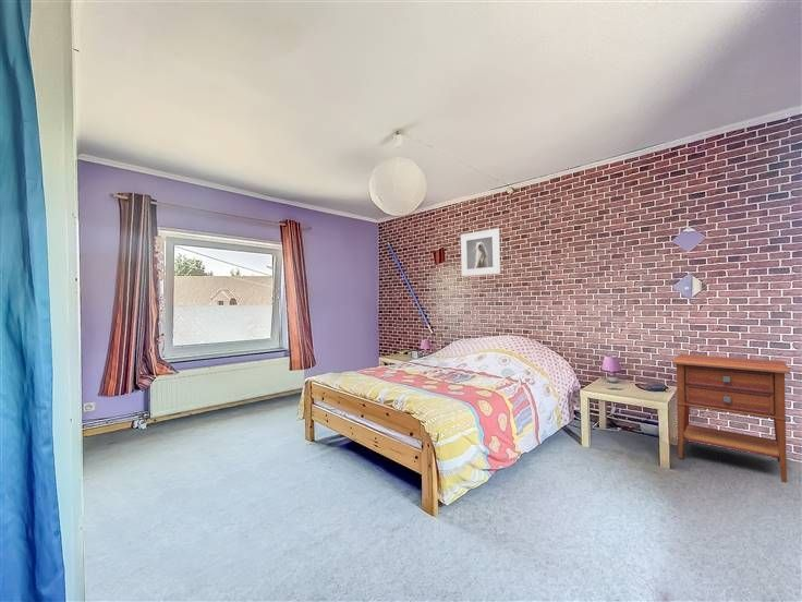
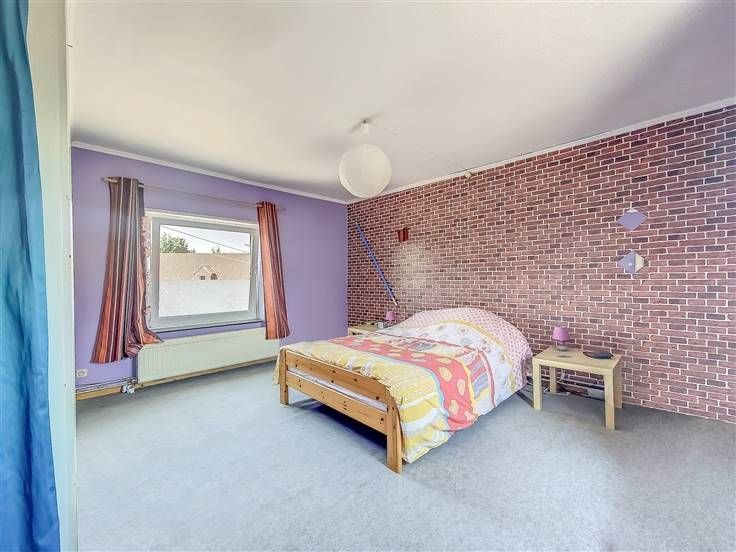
- nightstand (728, 410)
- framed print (479, 253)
